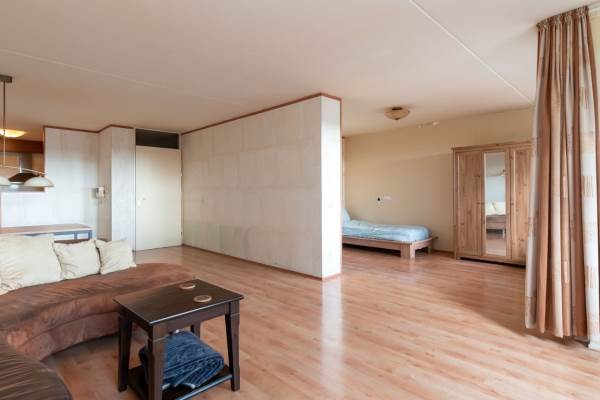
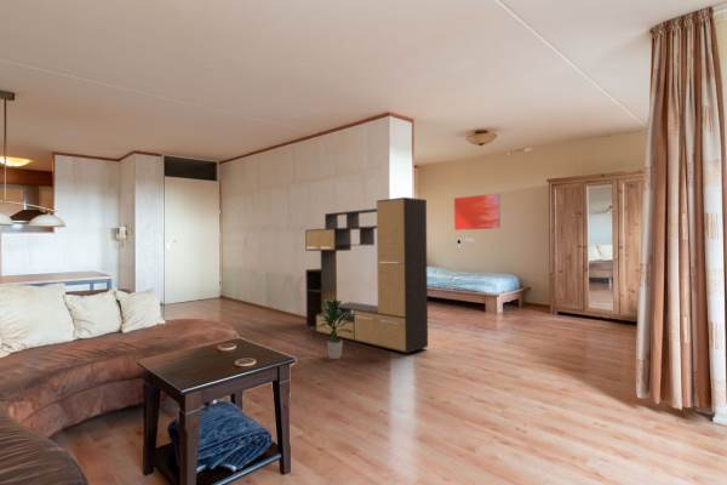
+ indoor plant (333, 326)
+ media console (337, 270)
+ wall art (476, 212)
